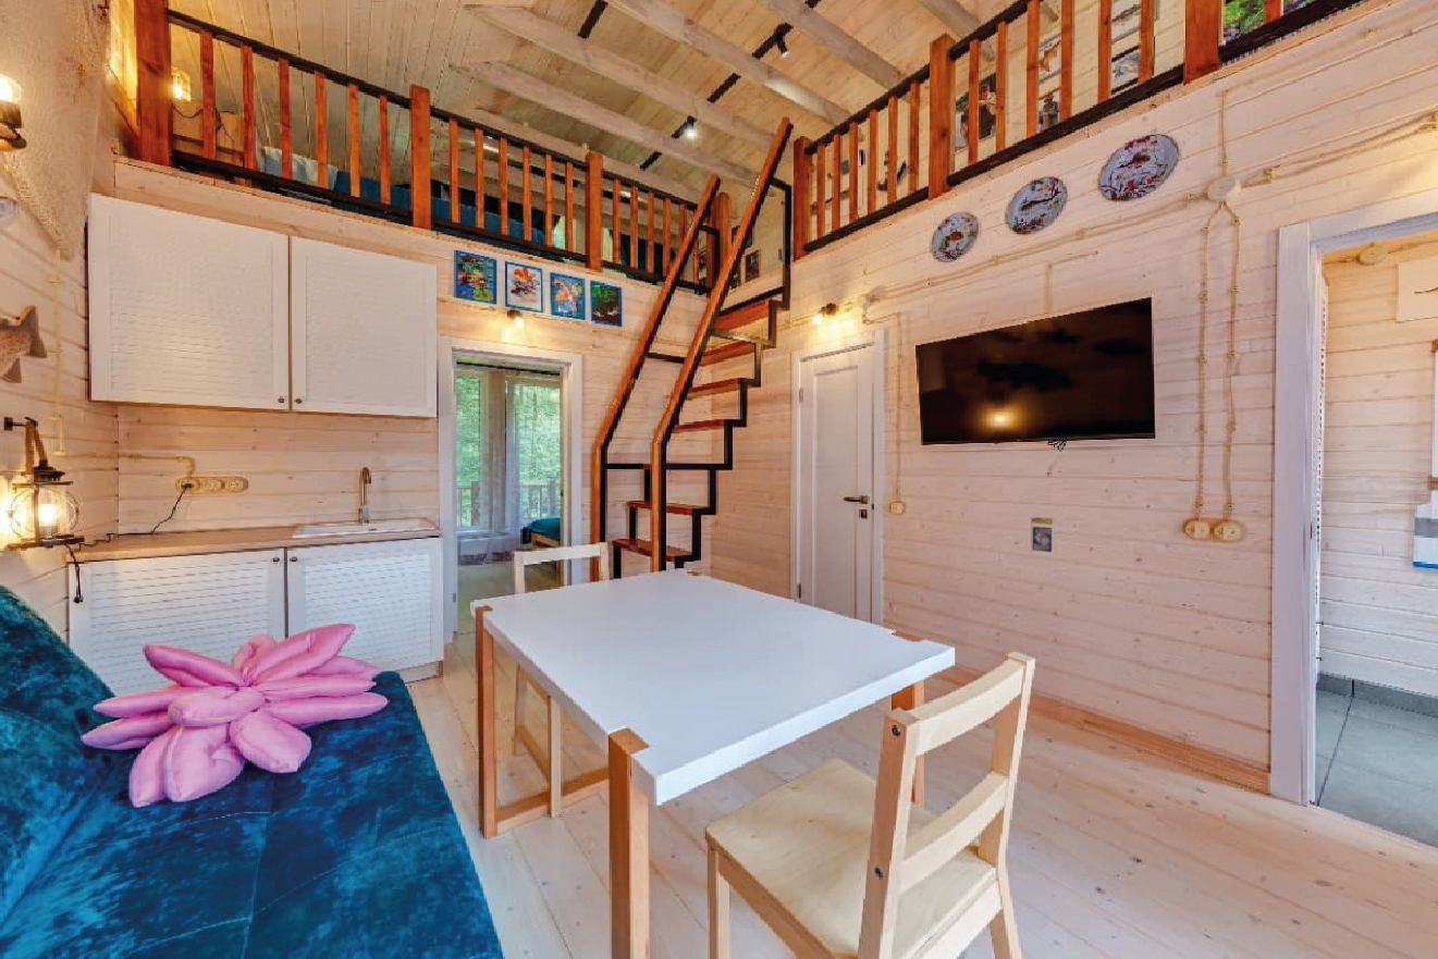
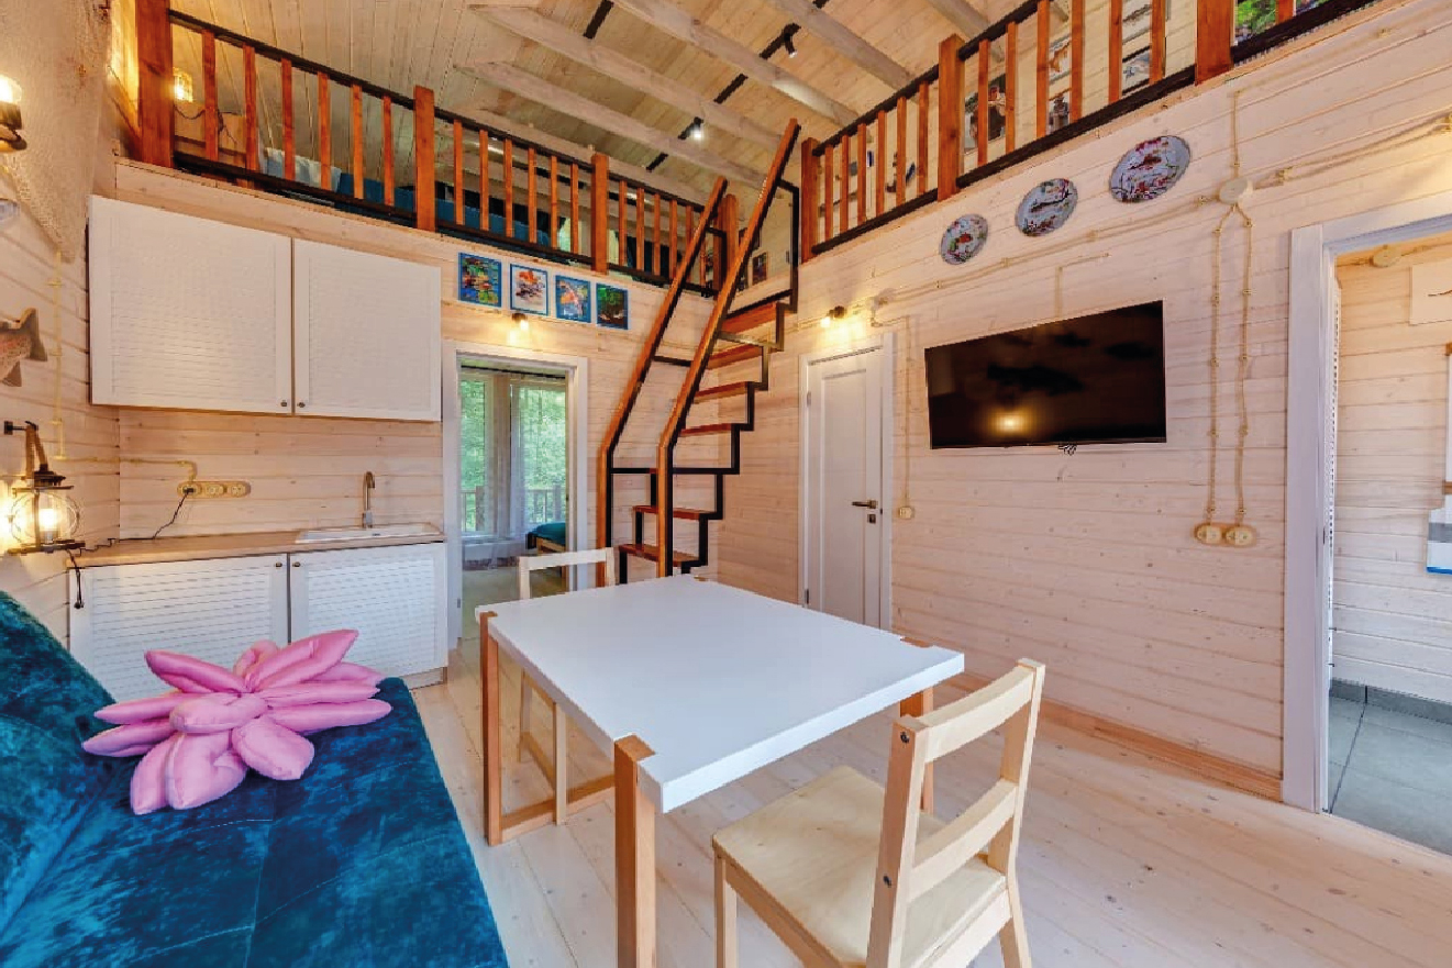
- trading card display case (1042, 536)
